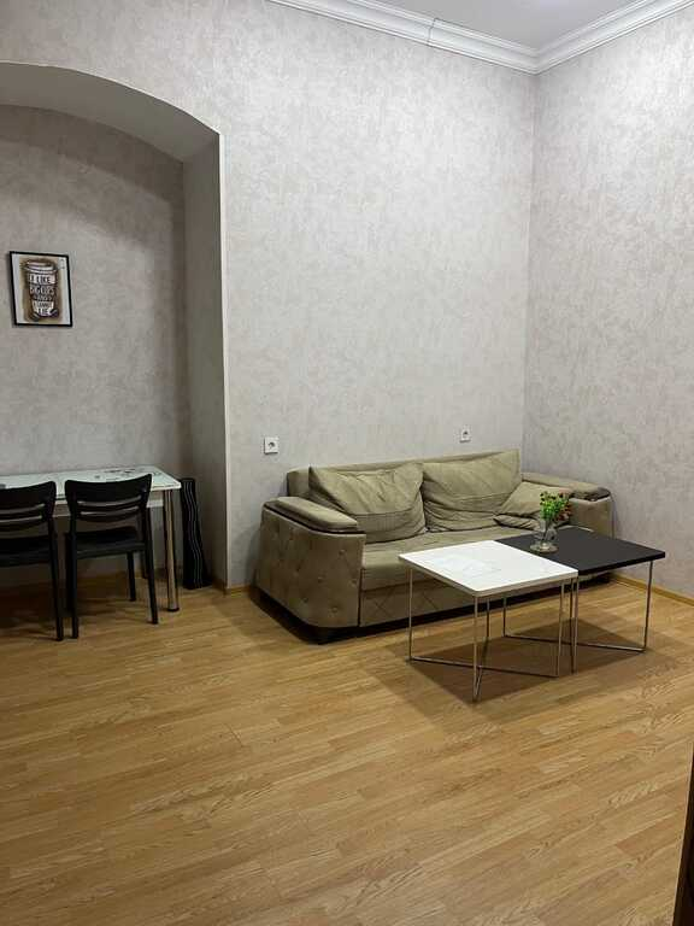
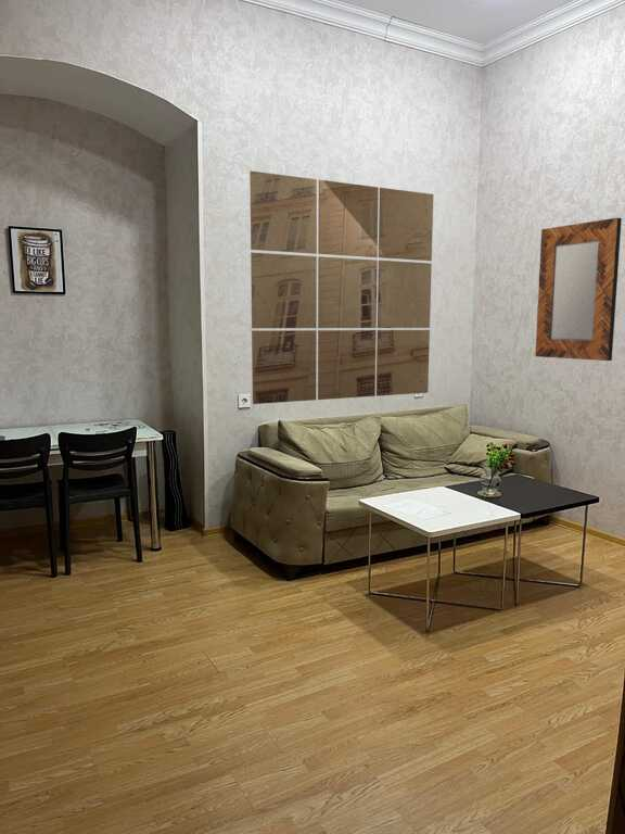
+ home mirror (575, 292)
+ wall art (347, 293)
